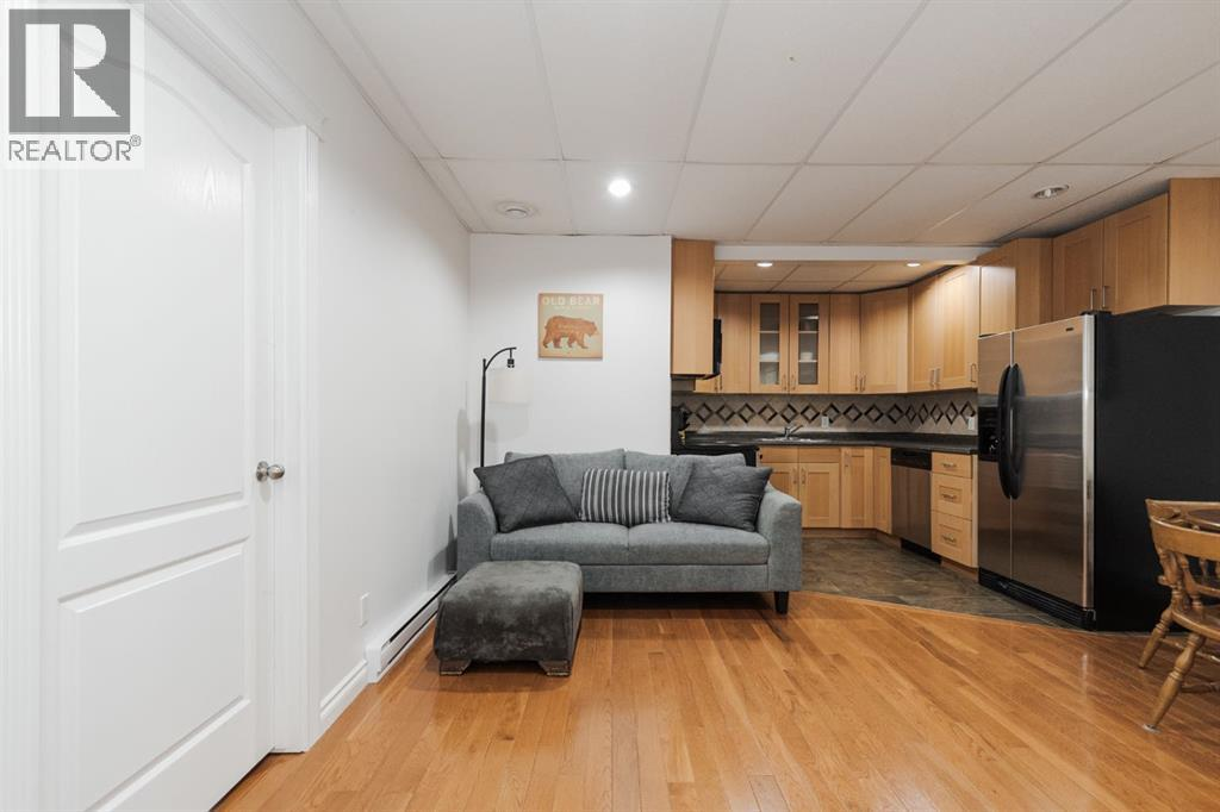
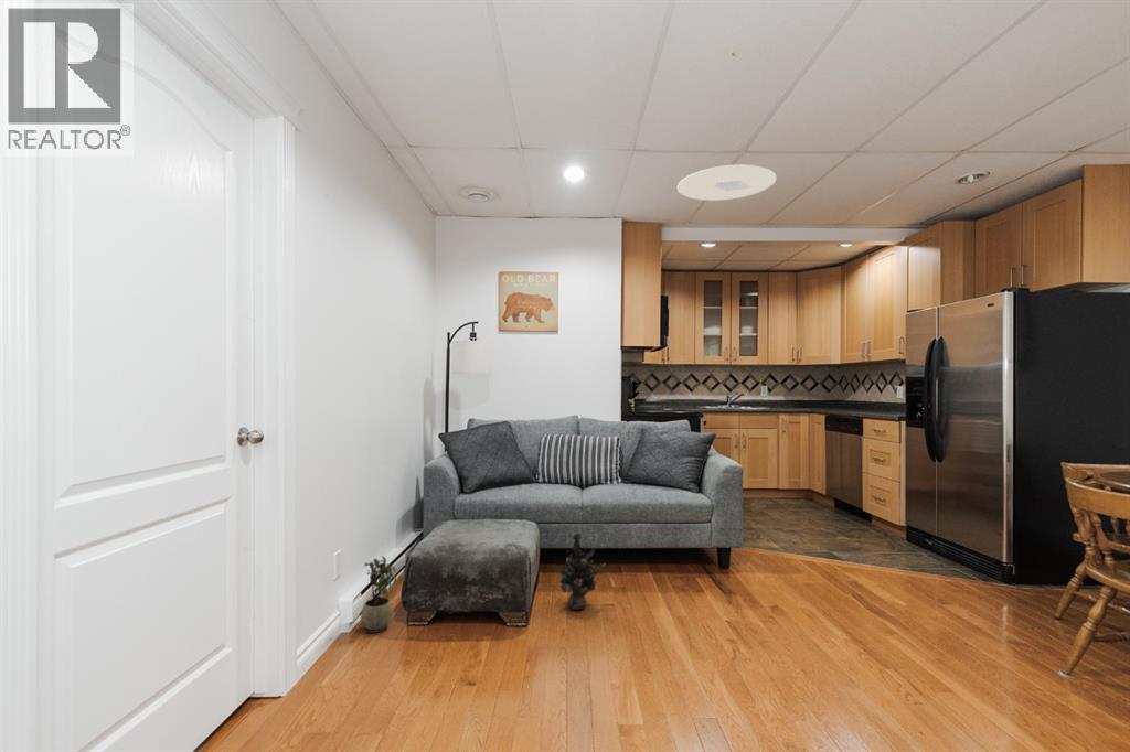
+ decorative plant (578, 568)
+ potted plant (383, 590)
+ ceiling light (725, 180)
